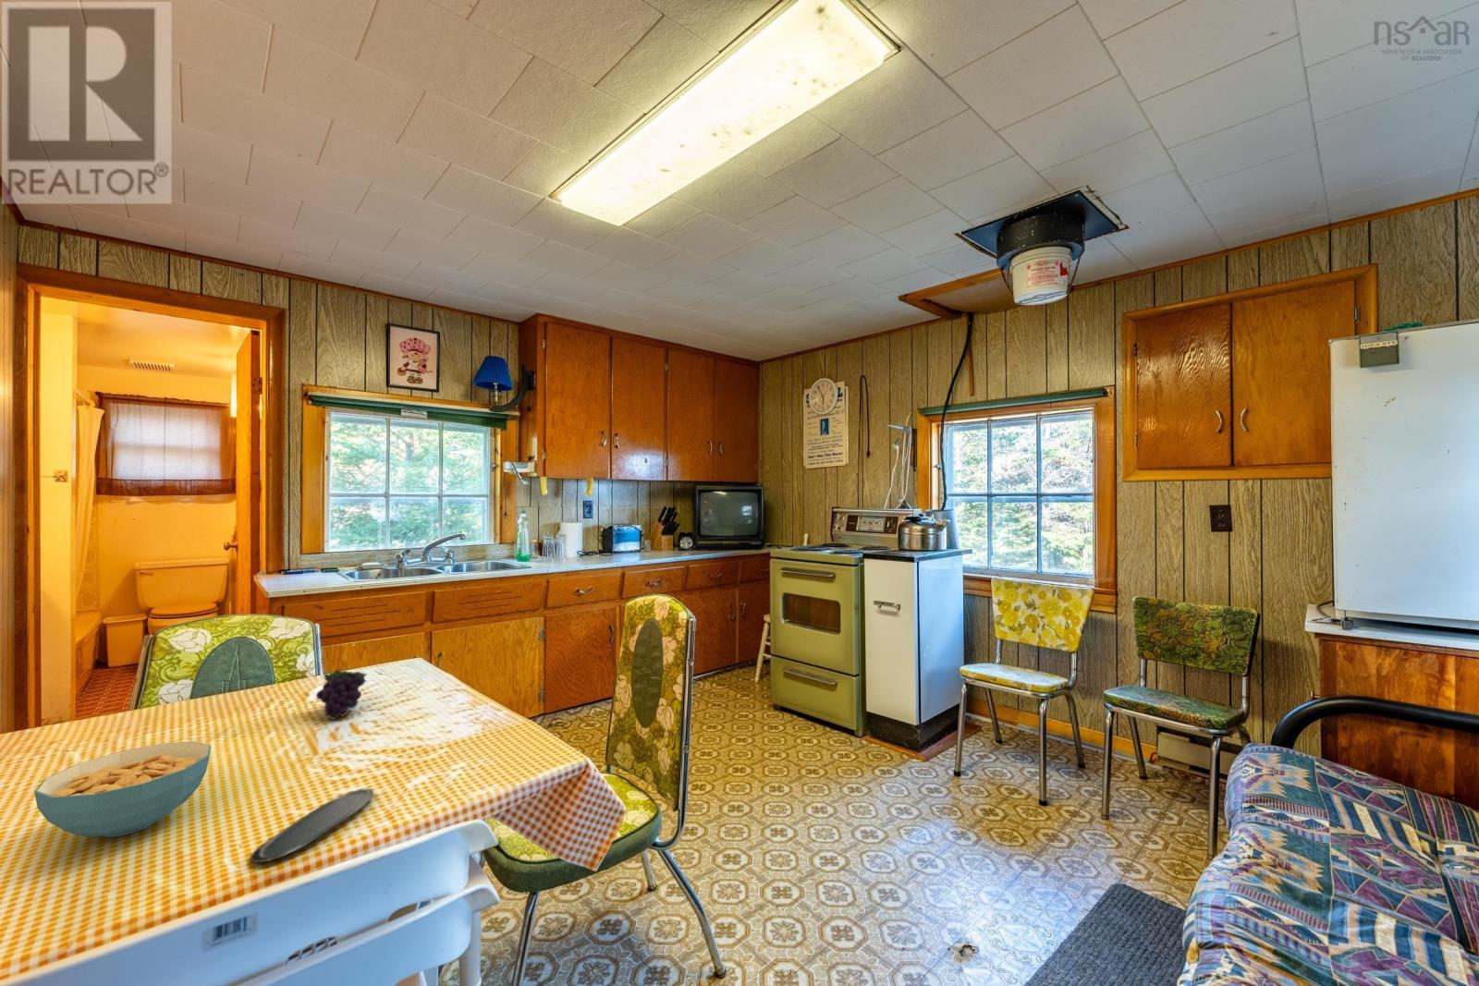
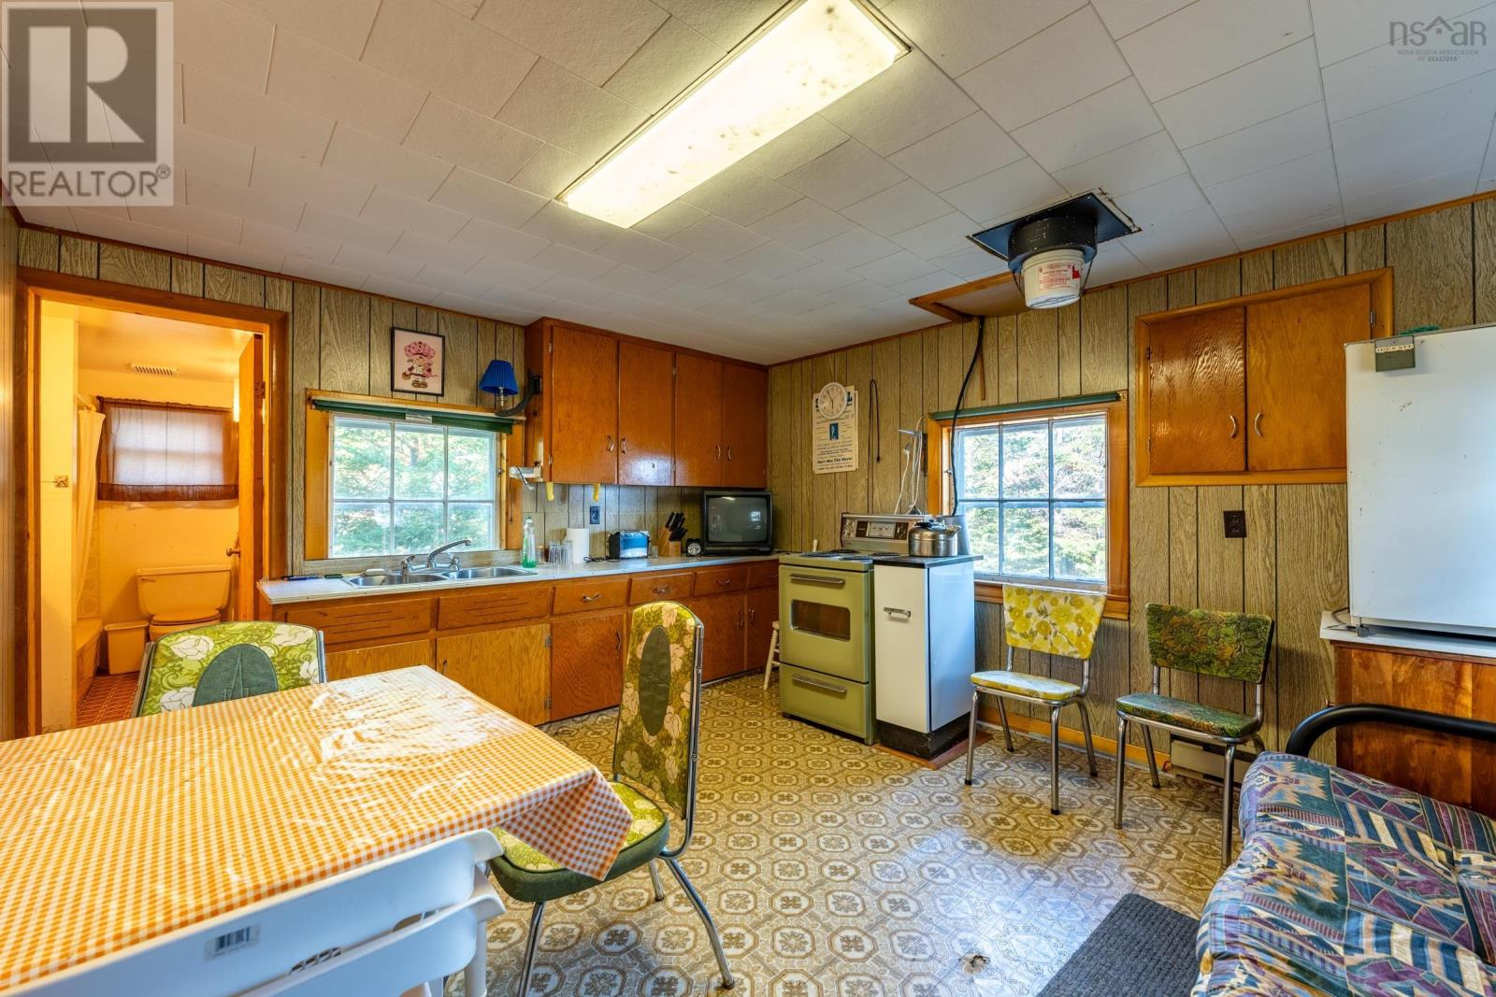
- oval tray (318, 822)
- fruit (343, 689)
- cereal bowl (130, 797)
